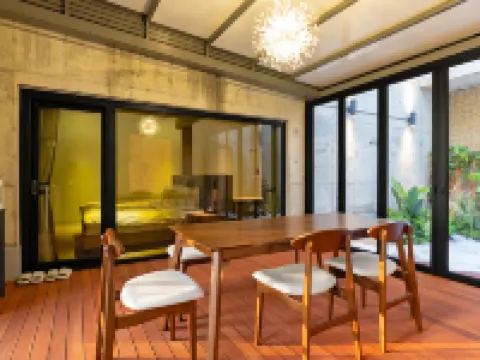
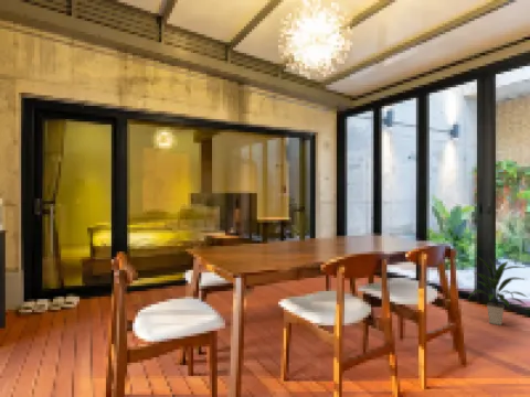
+ indoor plant (496, 289)
